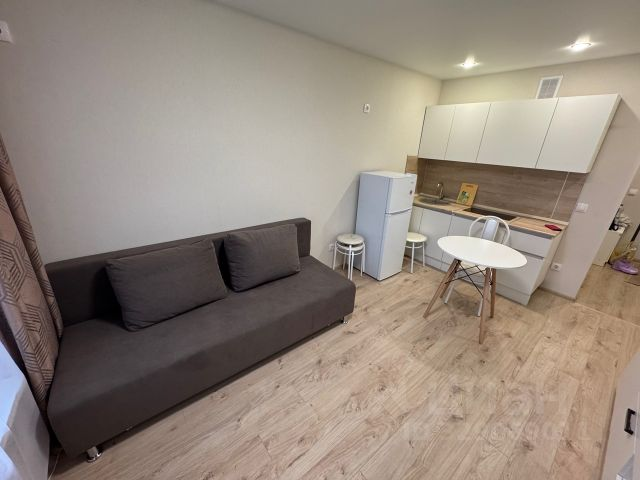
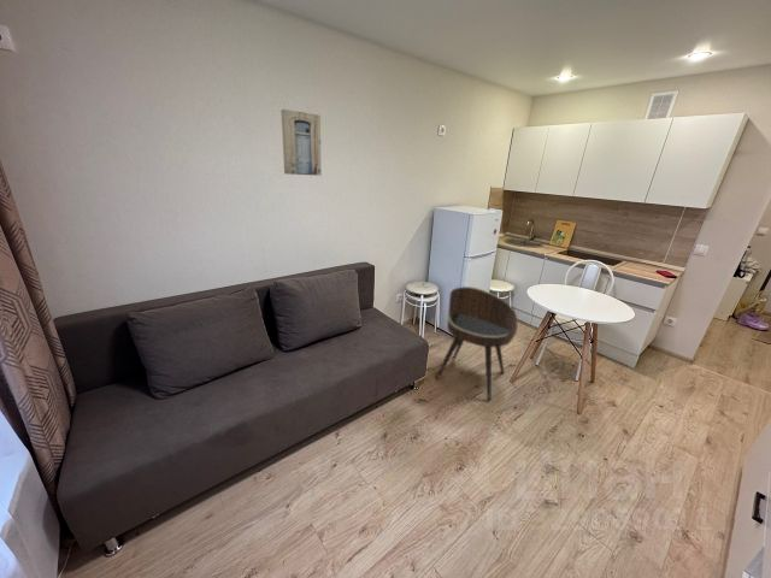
+ wall art (301, 144)
+ dining chair (478, 330)
